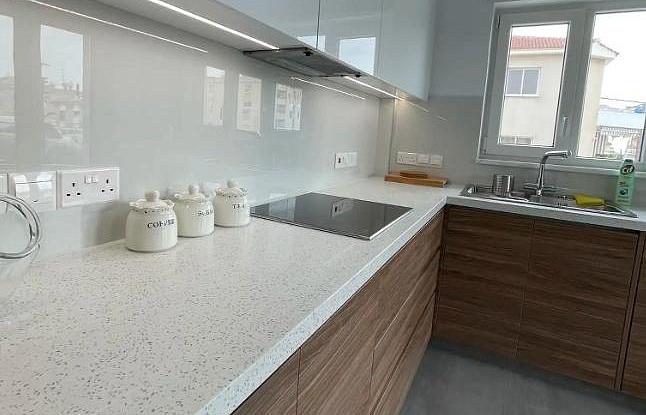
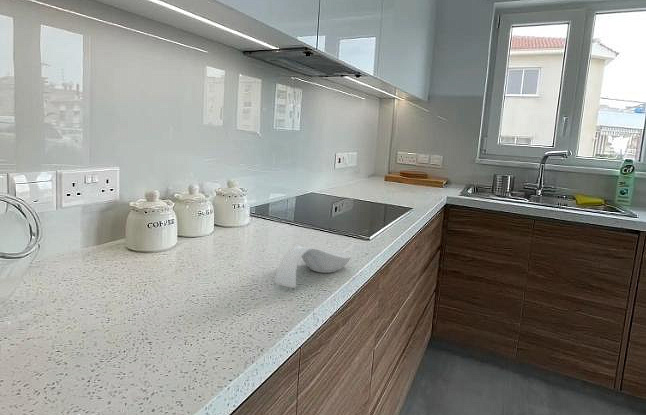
+ spoon rest (313, 258)
